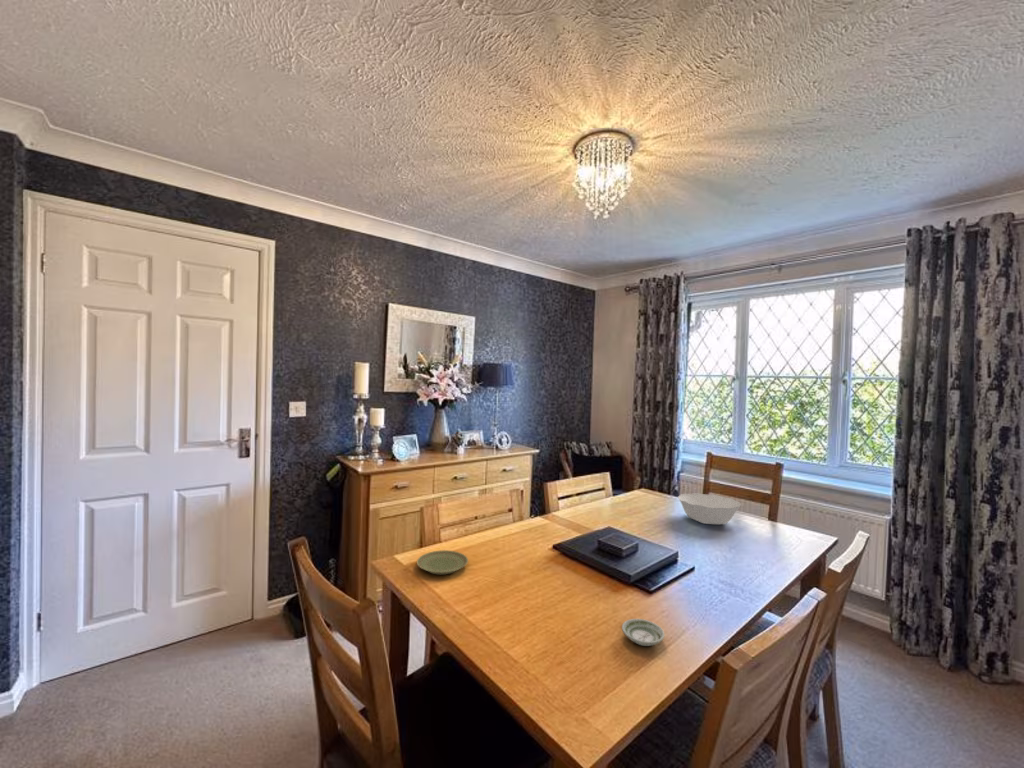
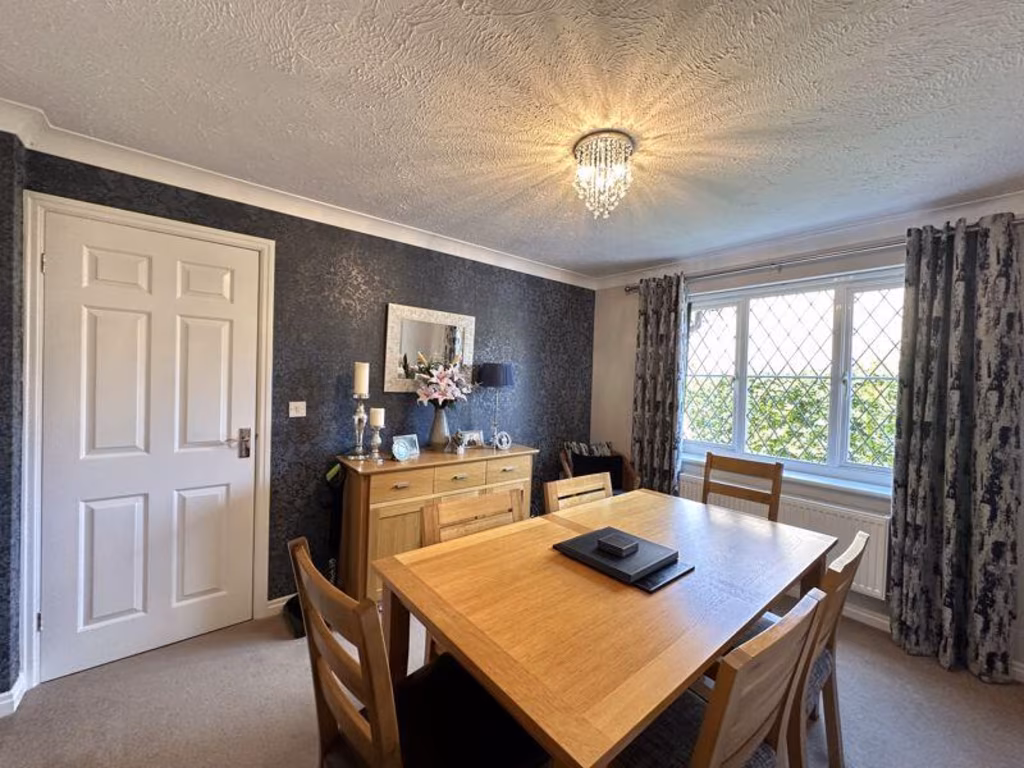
- saucer (642, 634)
- plate (442, 563)
- bowl (707, 509)
